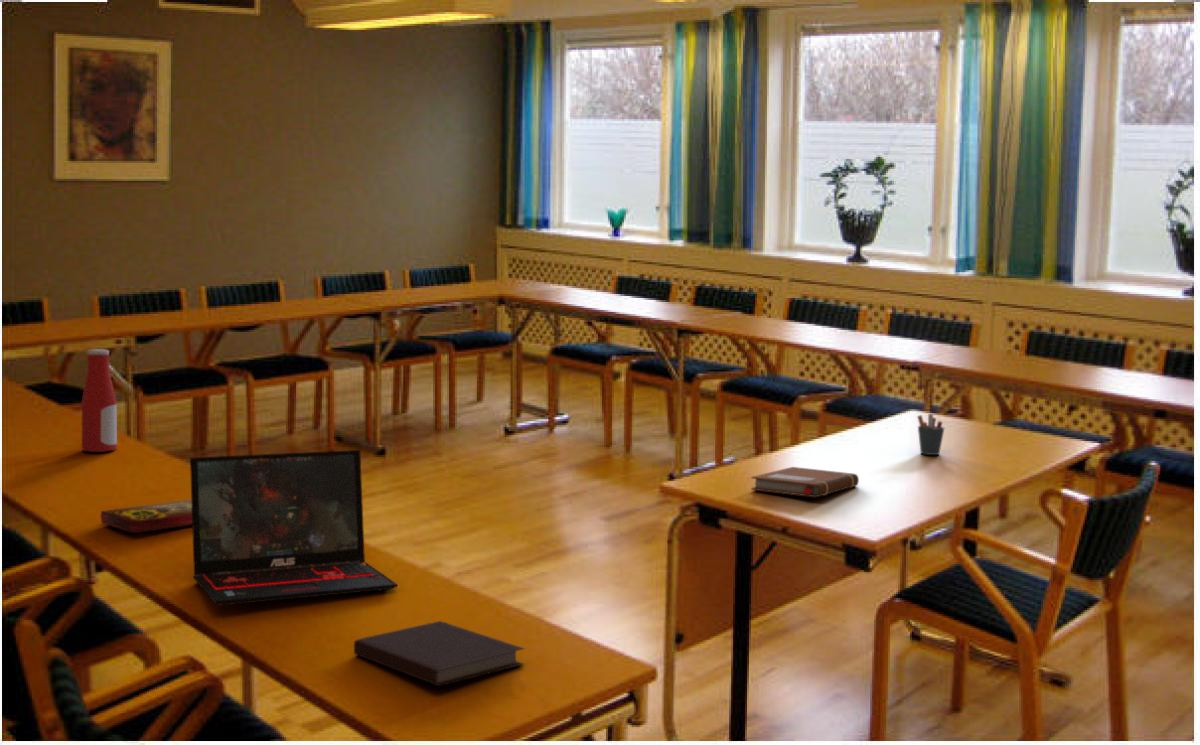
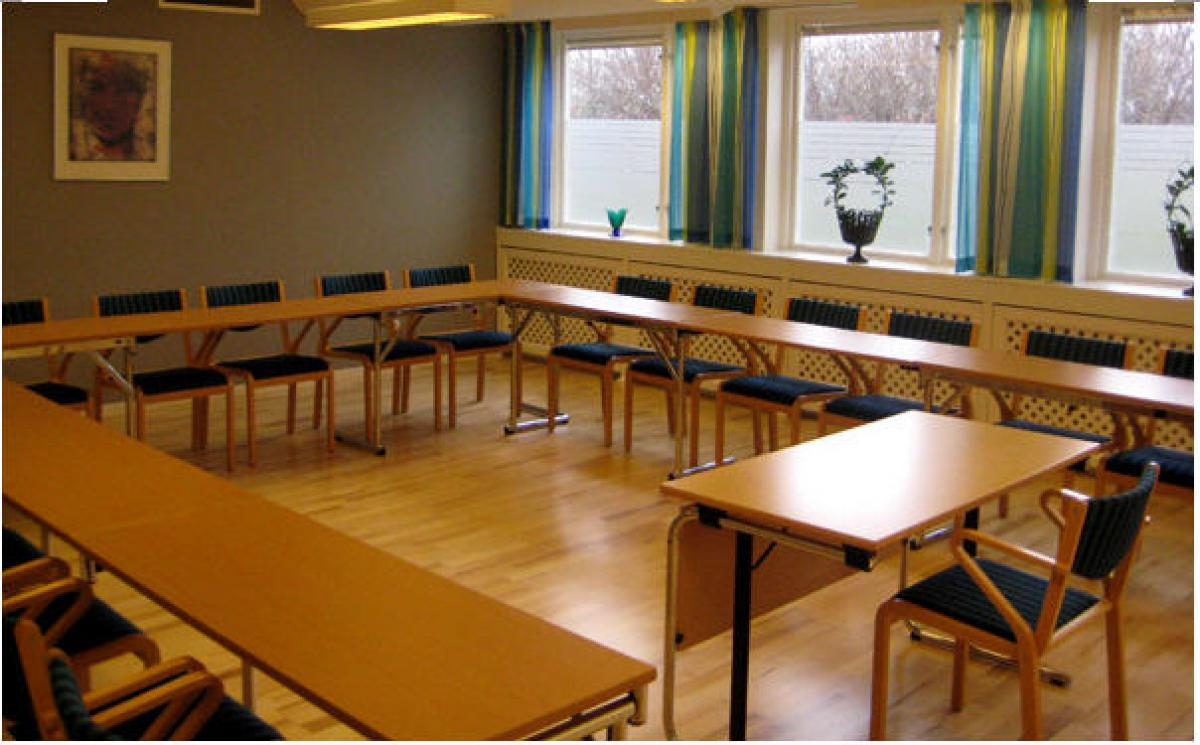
- notebook (804, 481)
- laptop (292, 523)
- pen holder (930, 433)
- notebook (438, 652)
- bottle (99, 399)
- book (164, 515)
